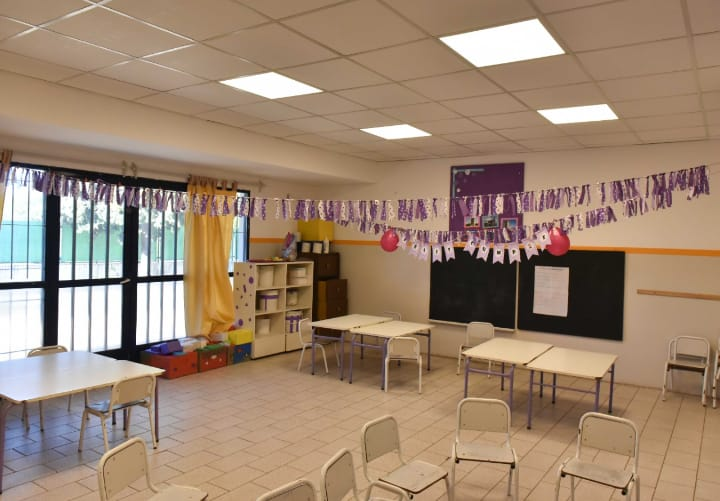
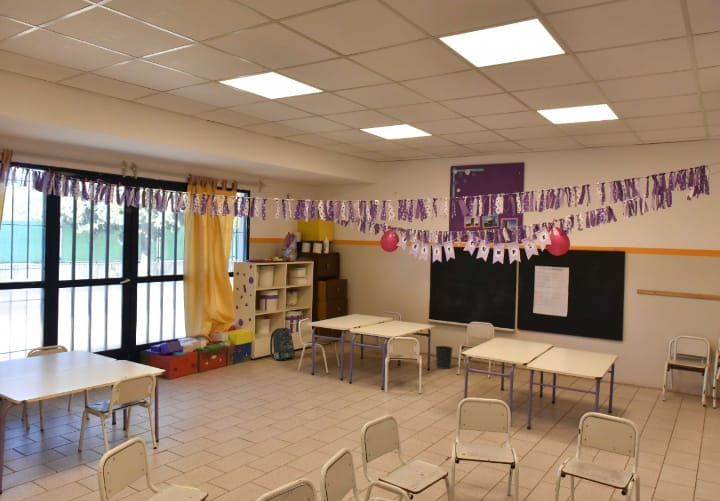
+ backpack (281, 343)
+ wastebasket (443, 357)
